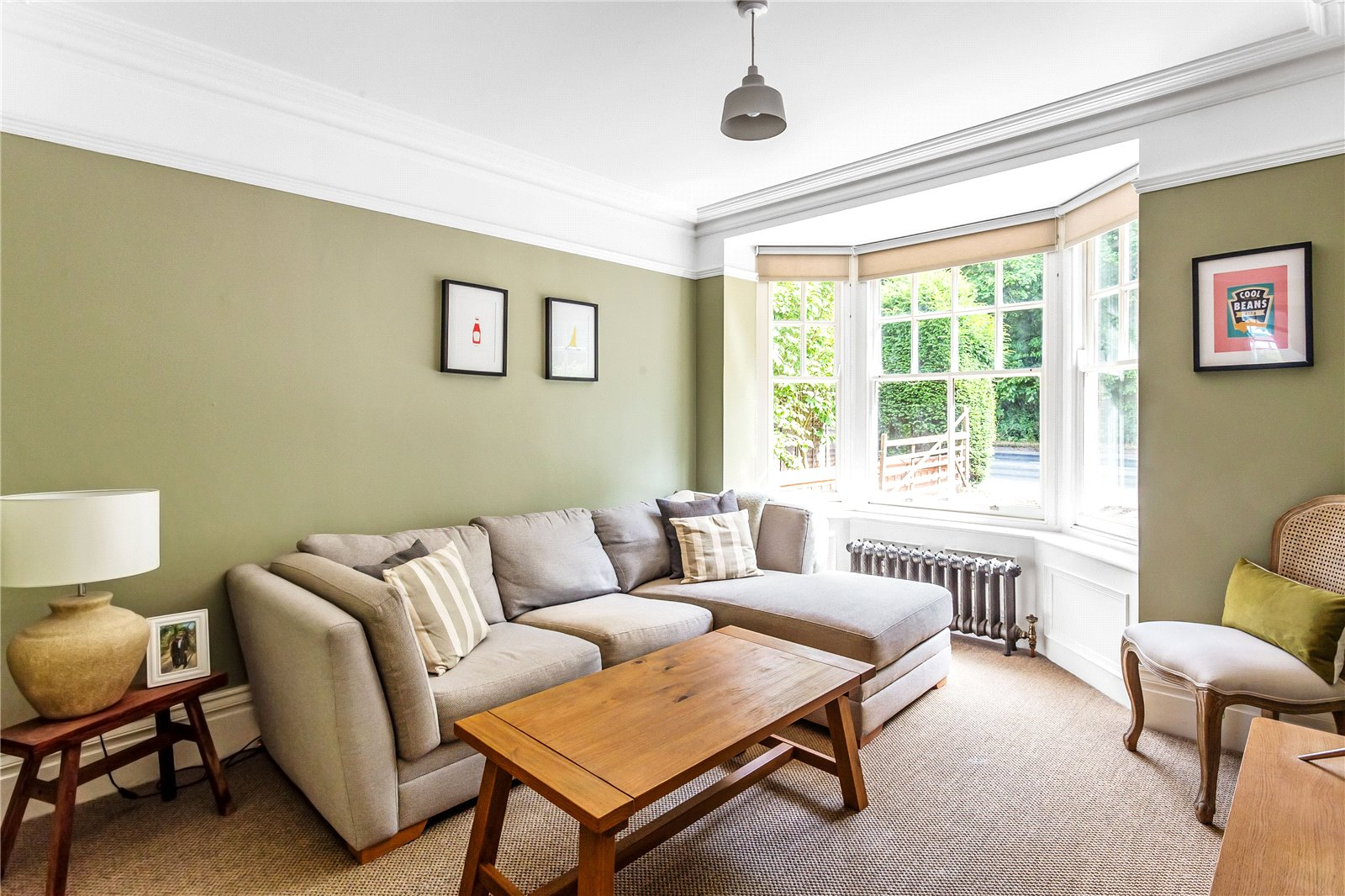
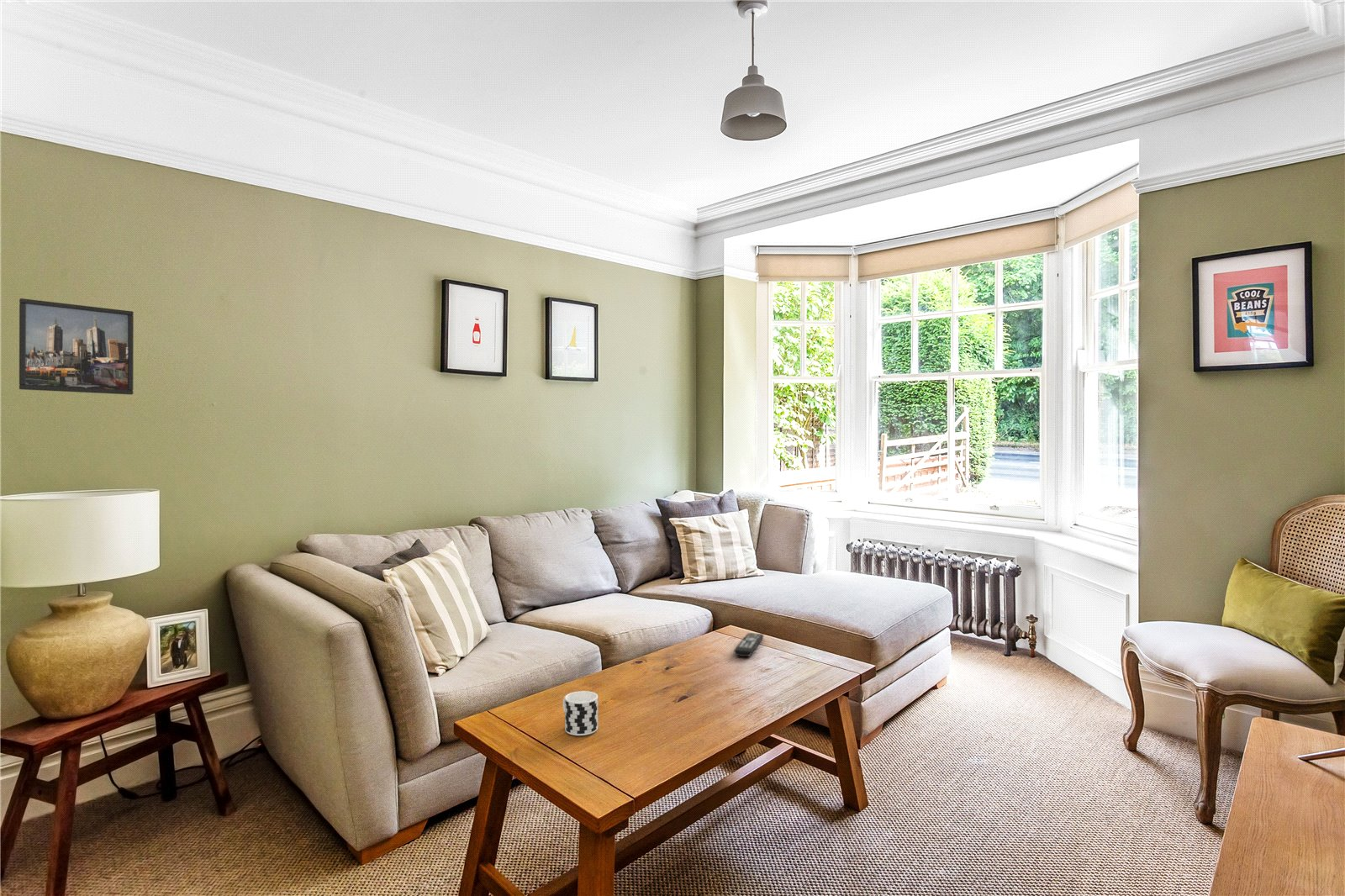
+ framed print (78, 348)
+ remote control (749, 644)
+ cup (578, 711)
